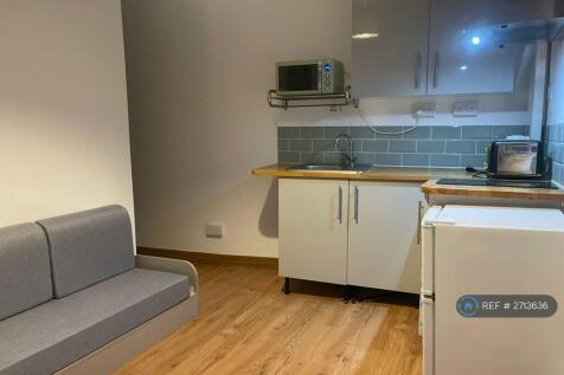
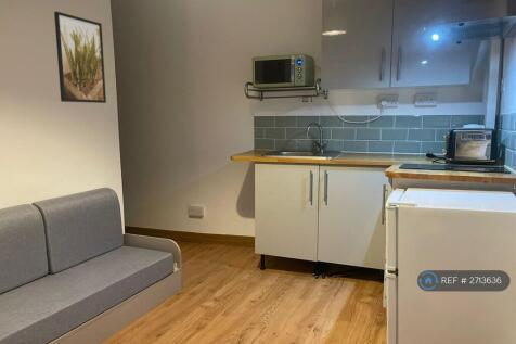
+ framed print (81, 60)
